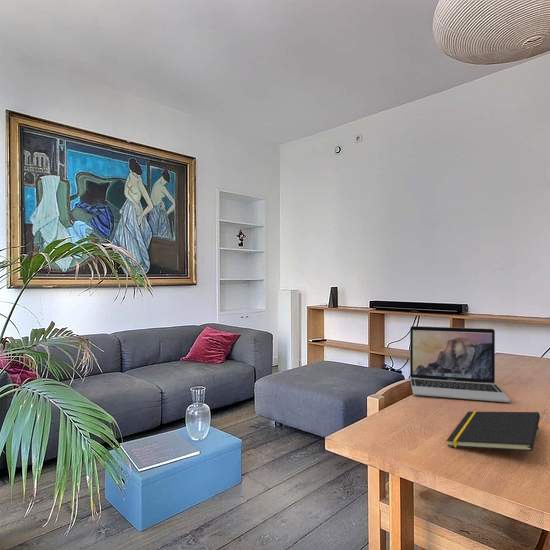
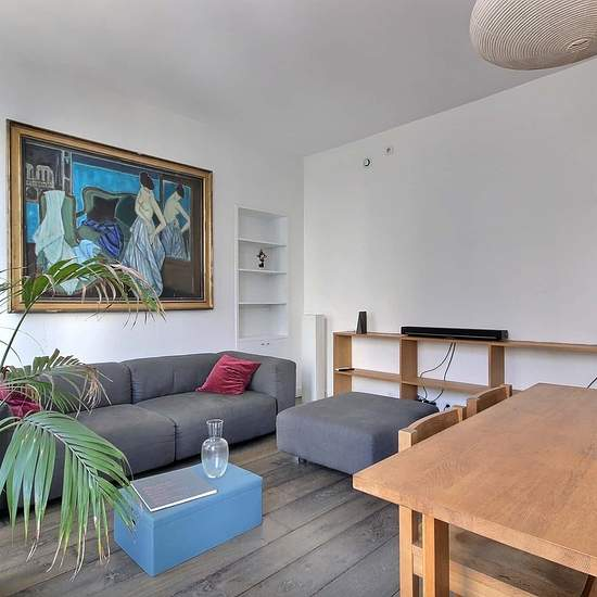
- laptop (455, 360)
- notepad (495, 428)
